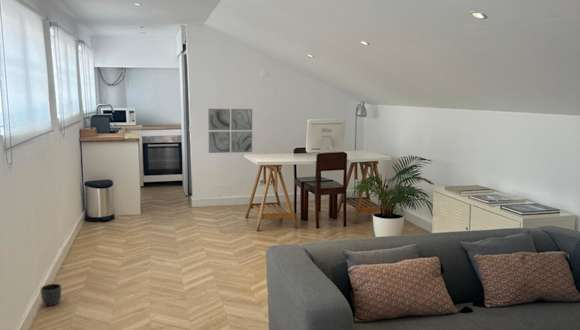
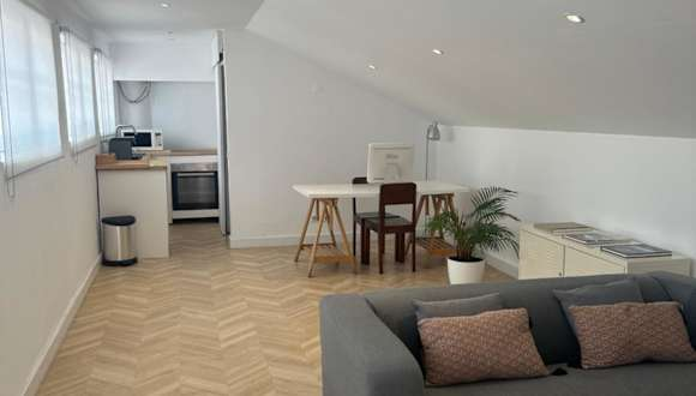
- planter (51, 295)
- wall art (231, 131)
